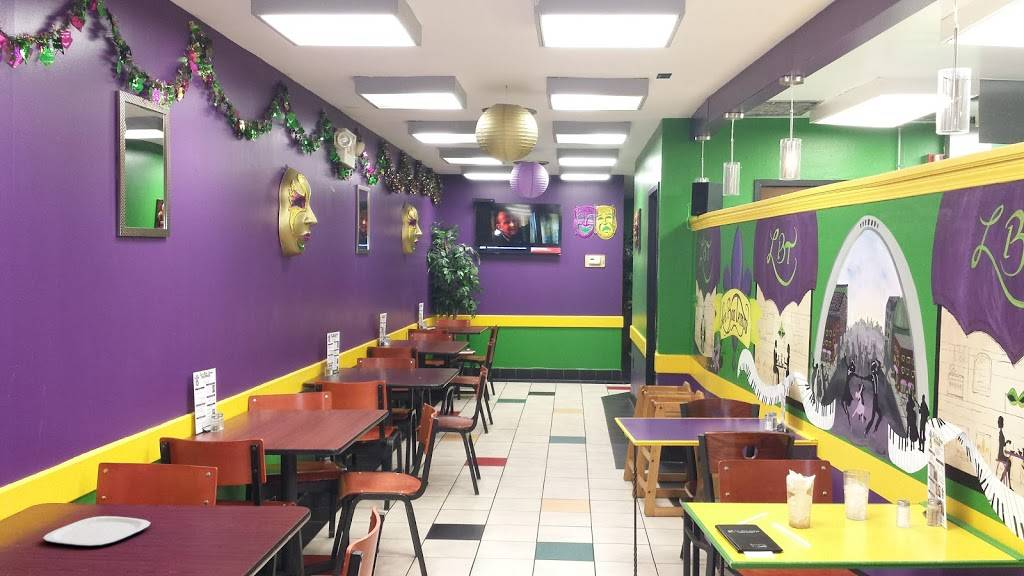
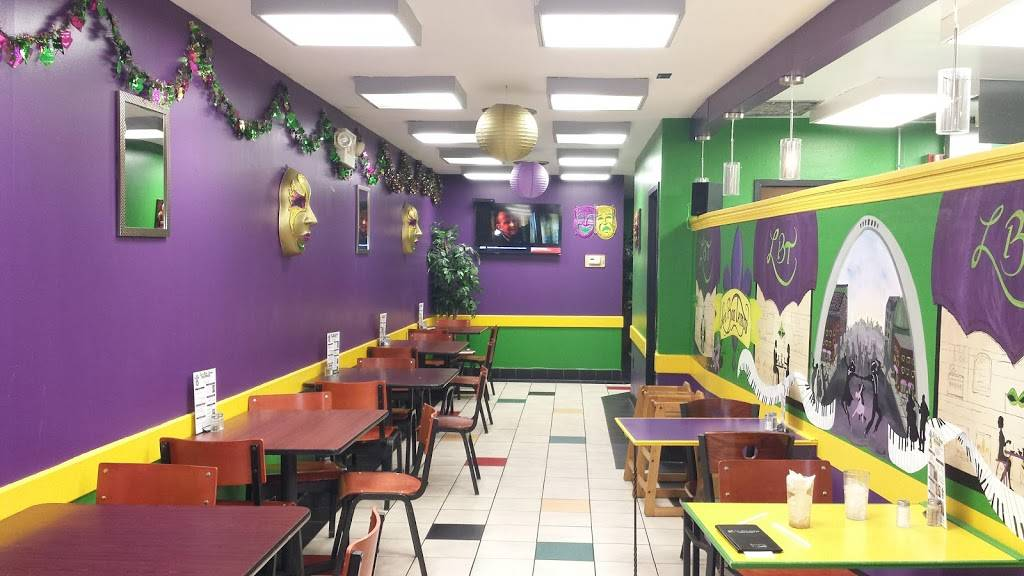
- plate (98, 532)
